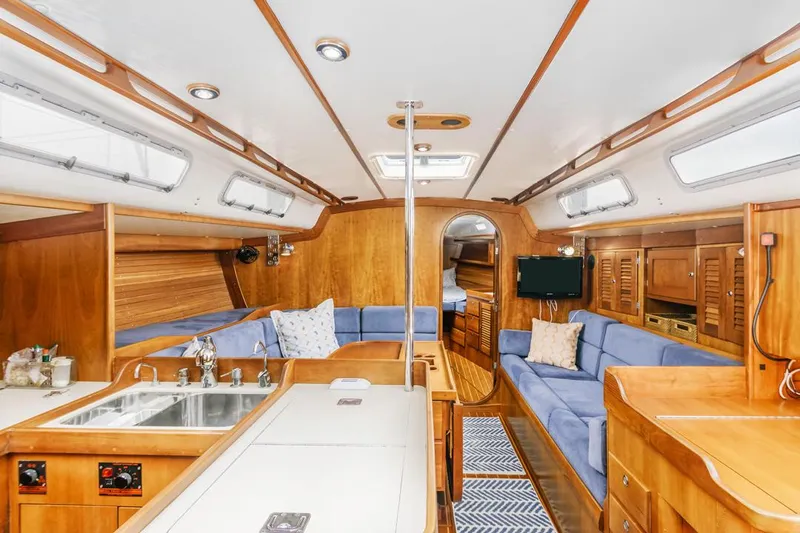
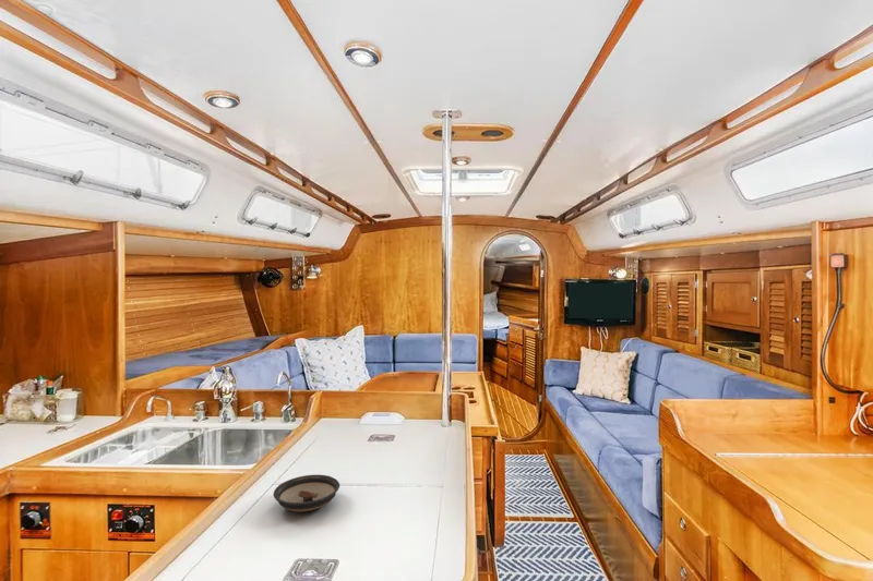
+ saucer (307, 495)
